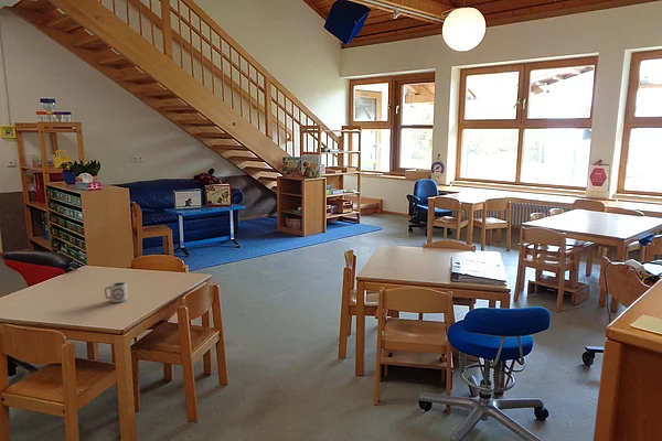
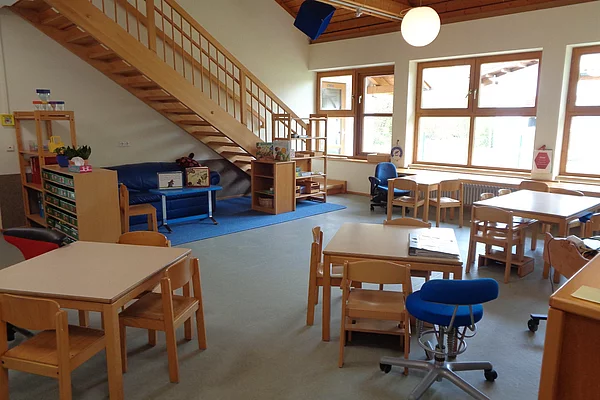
- cup (116, 292)
